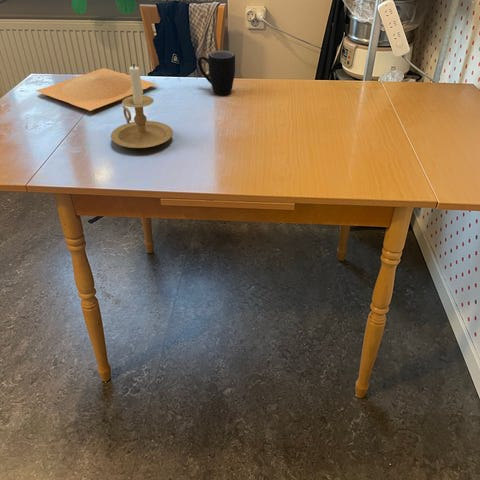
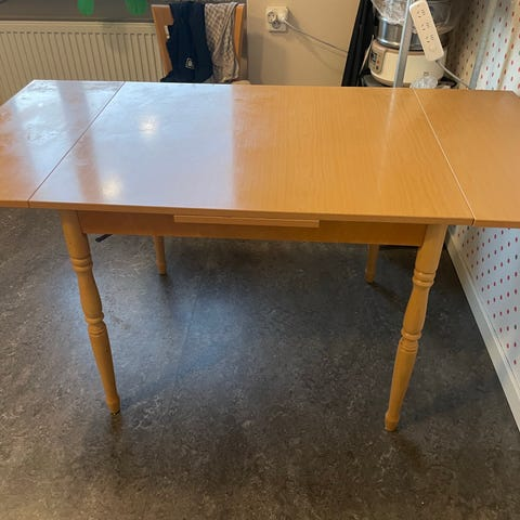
- candle holder (135, 102)
- plate (97, 85)
- mug (216, 72)
